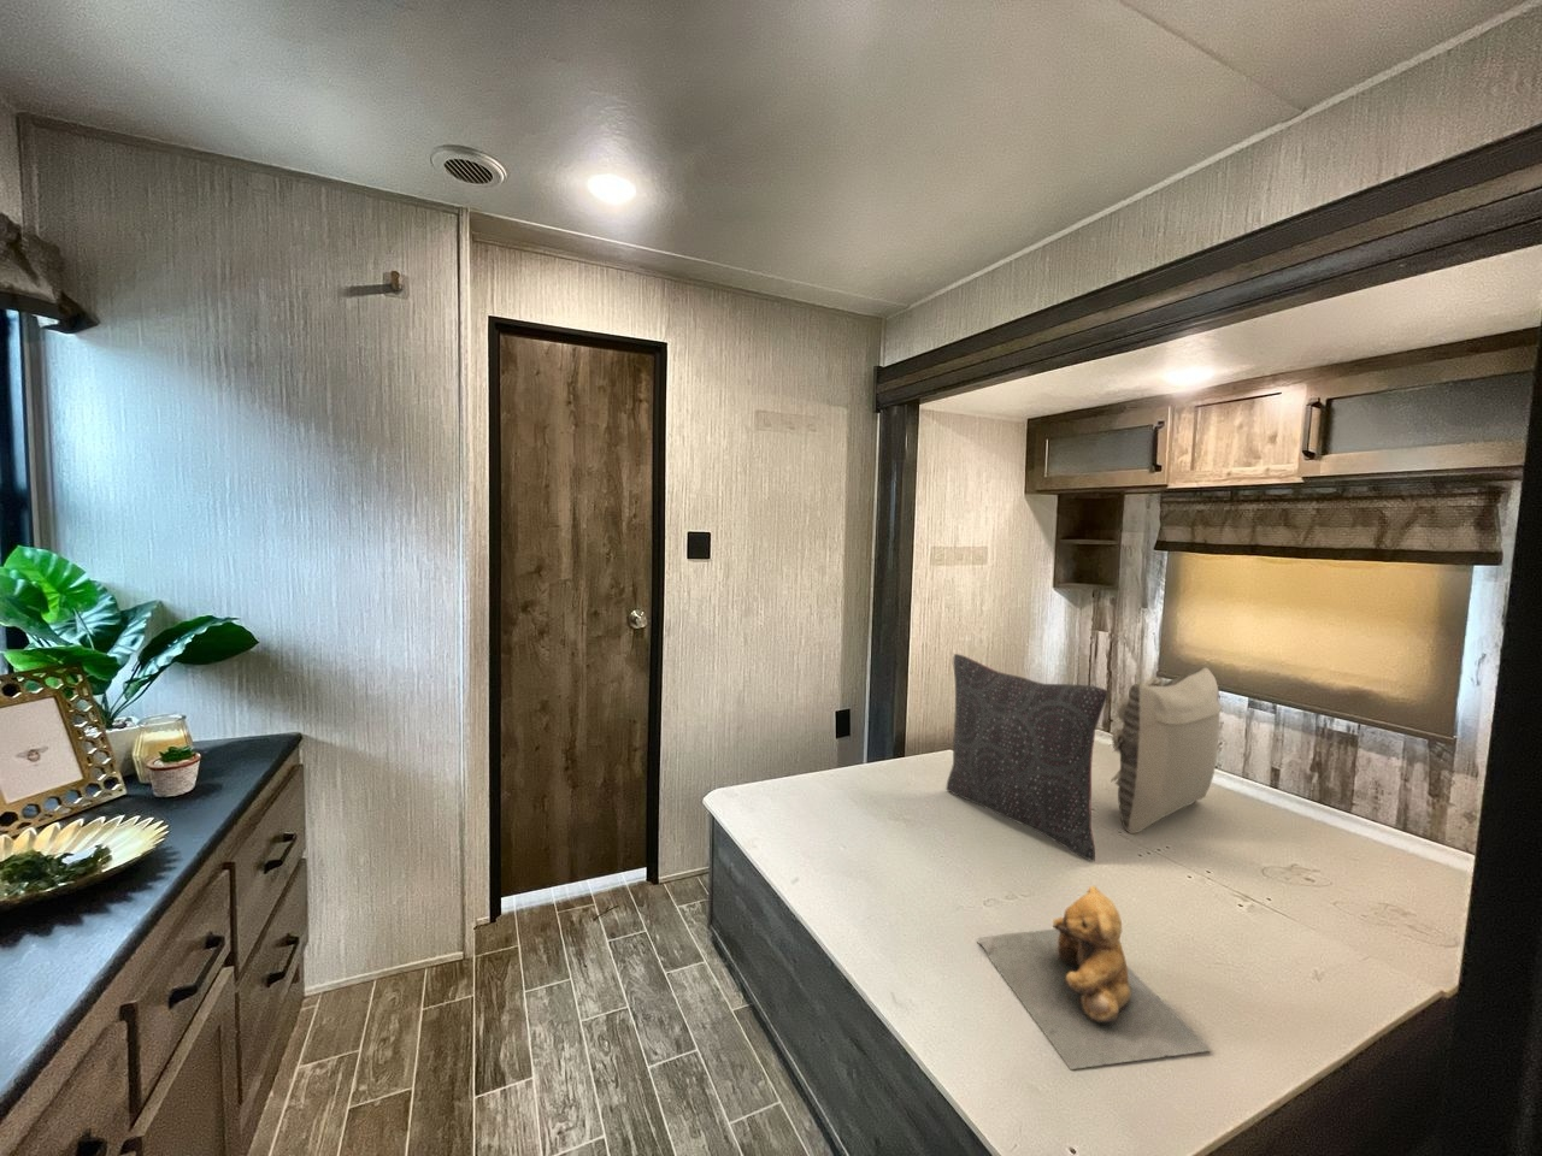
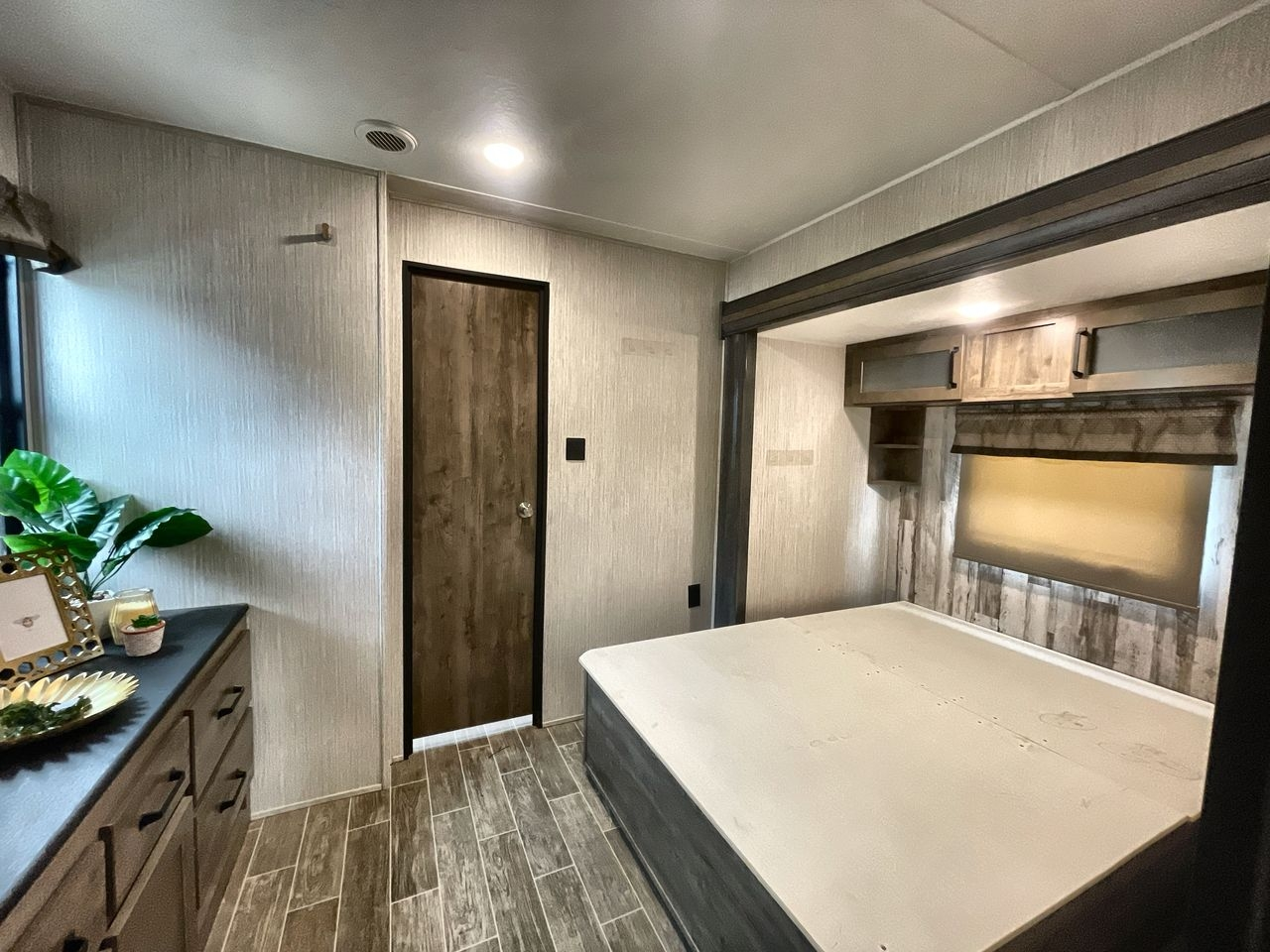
- pillow (1166, 744)
- pillow (1016, 747)
- teddy bear (1083, 940)
